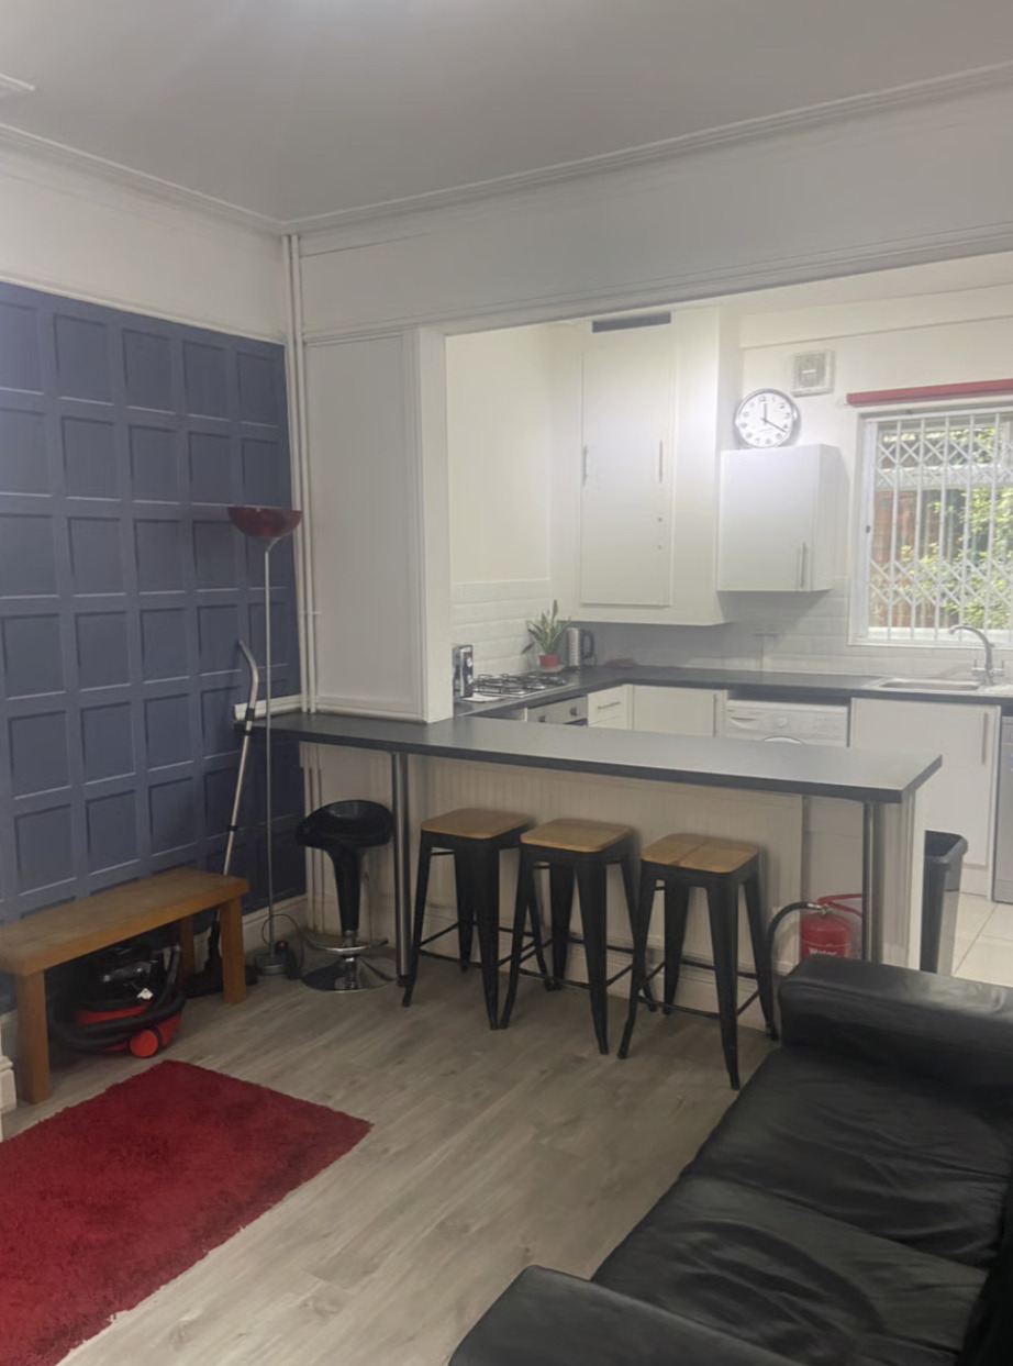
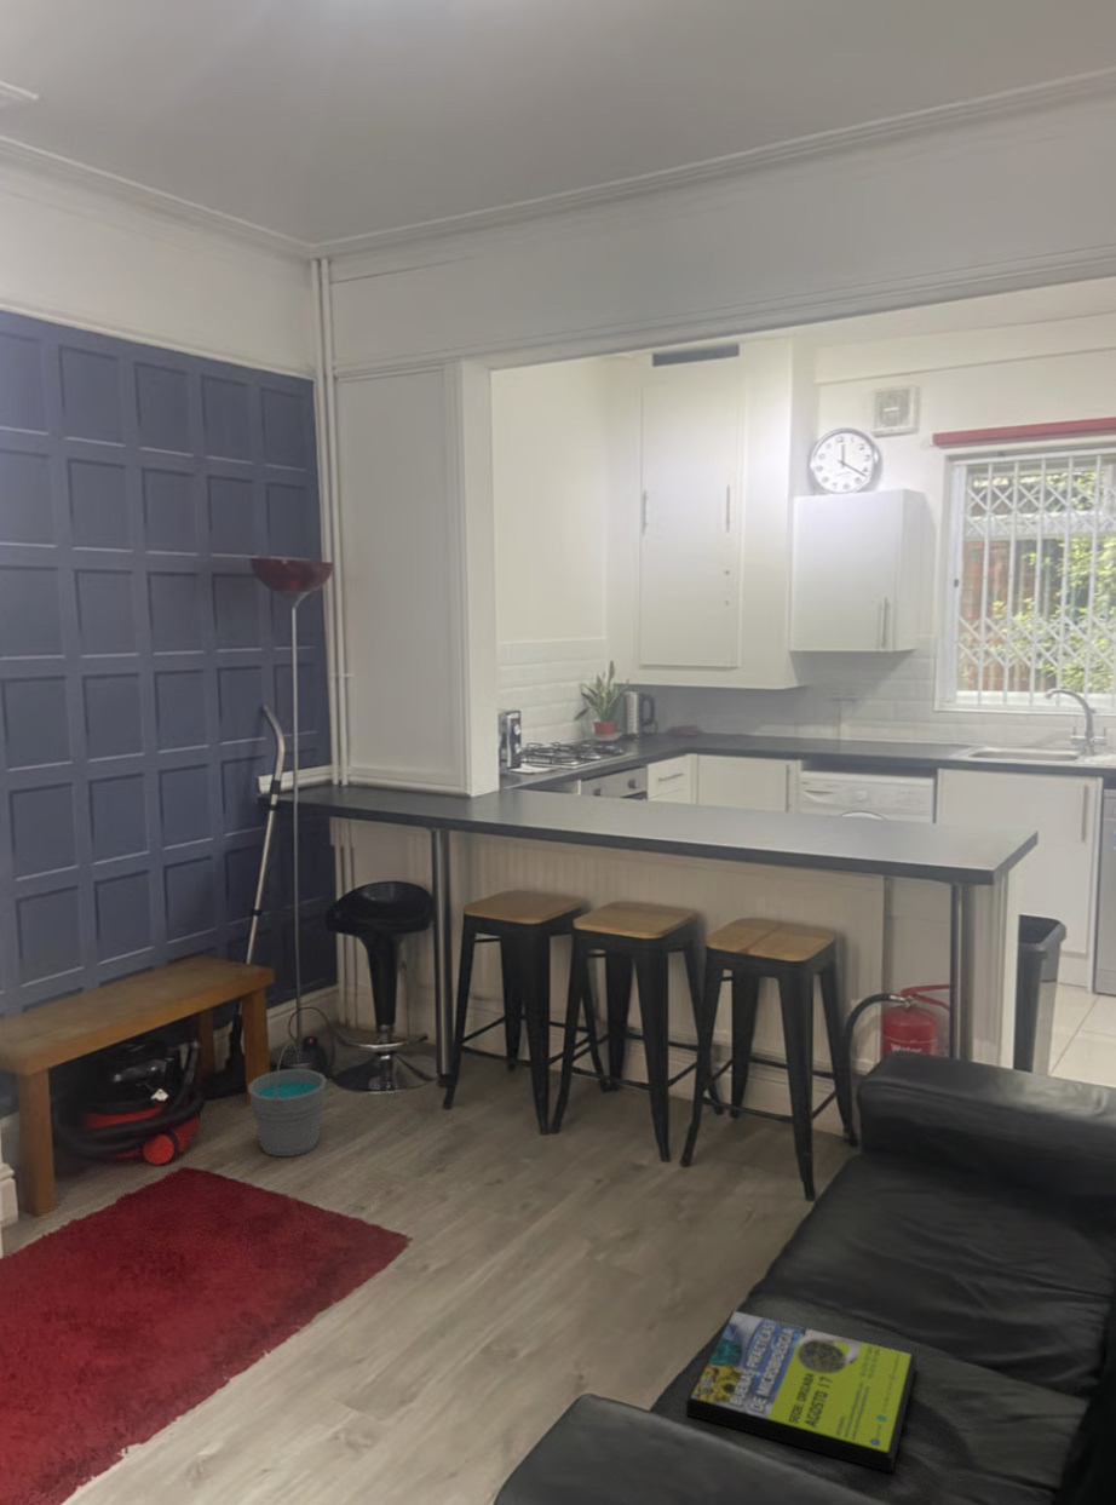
+ bucket (287, 1095)
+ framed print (804, 1383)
